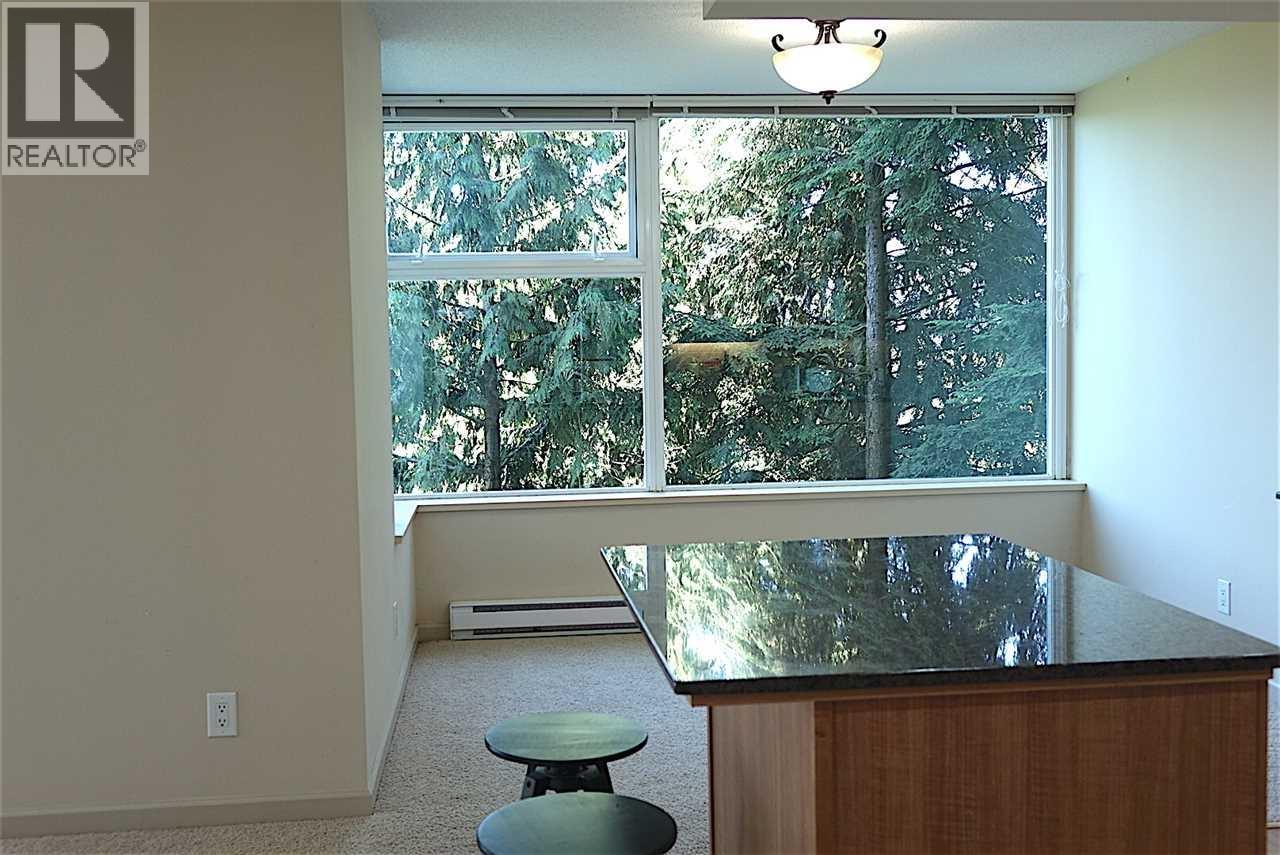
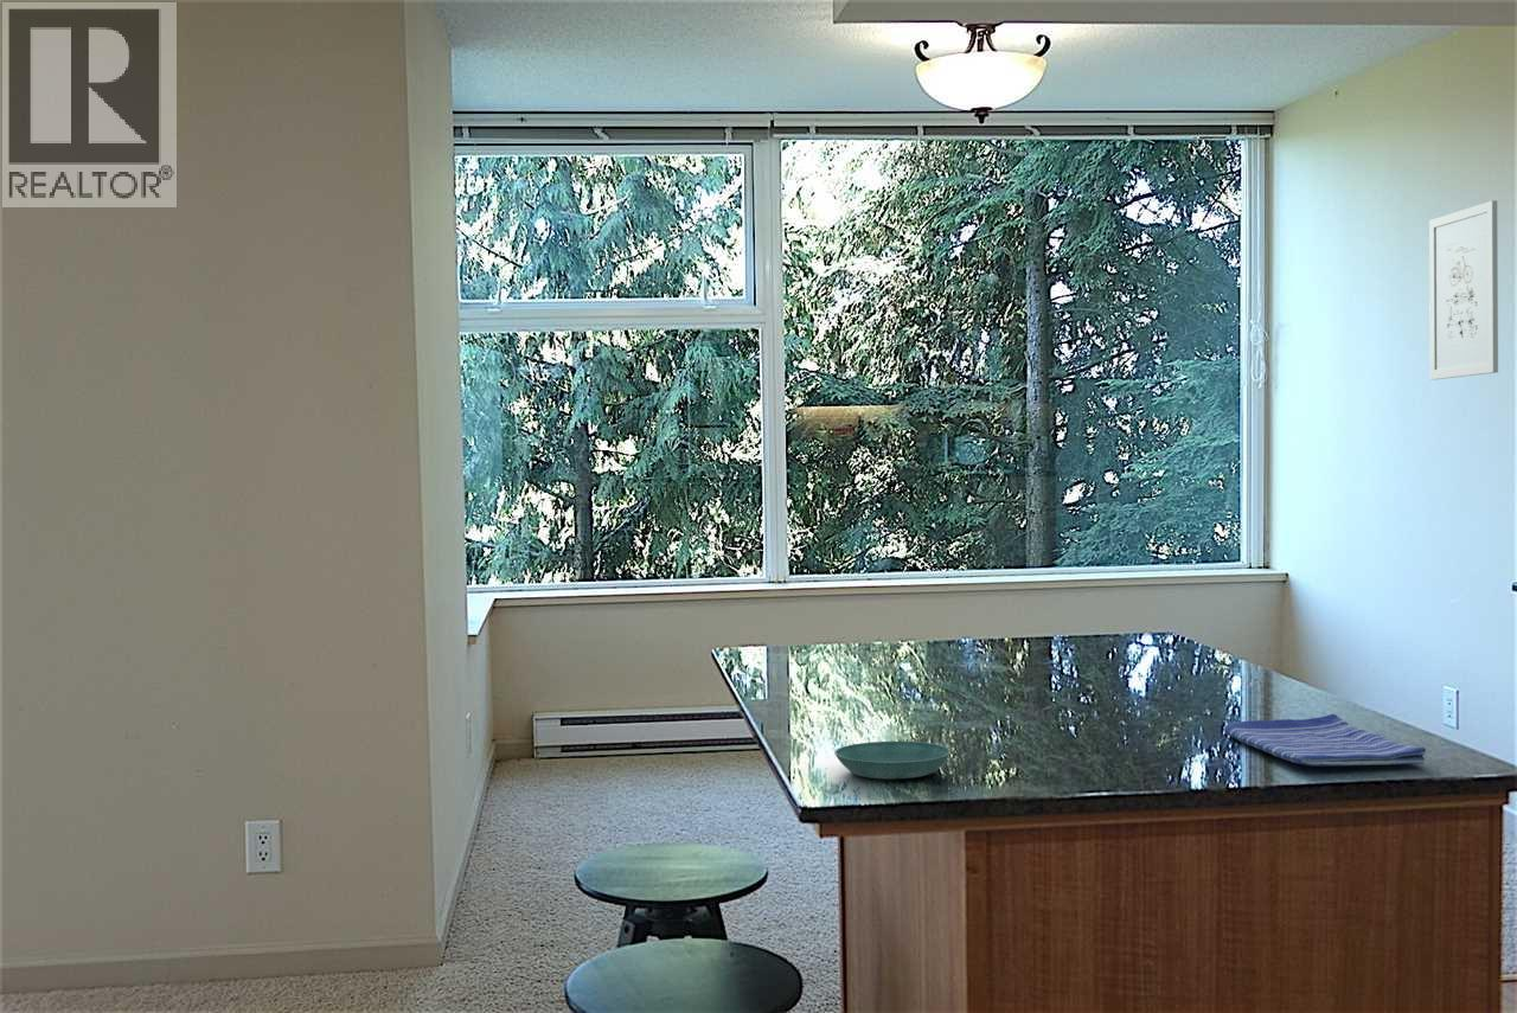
+ dish towel (1319, 739)
+ saucer (892, 761)
+ wall art (1462, 293)
